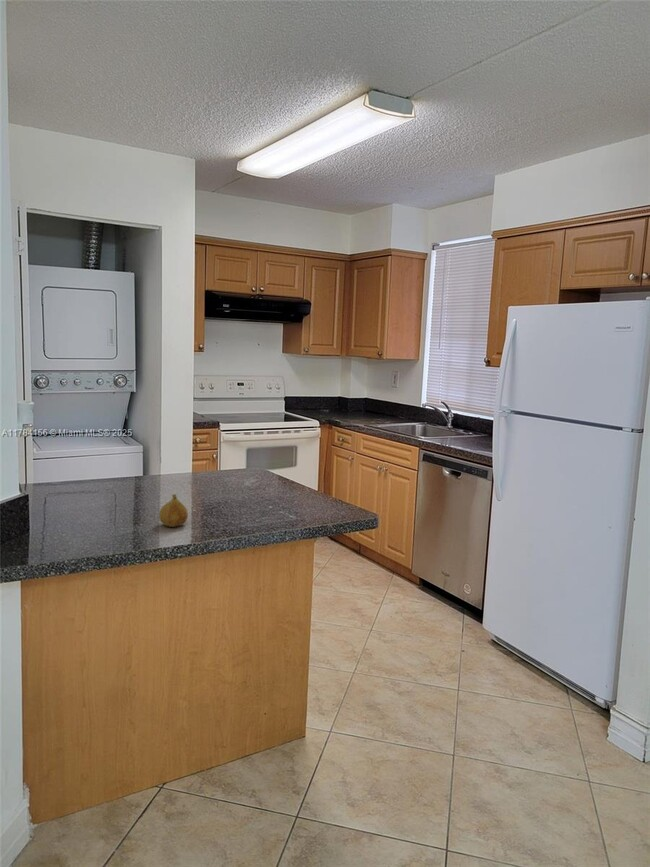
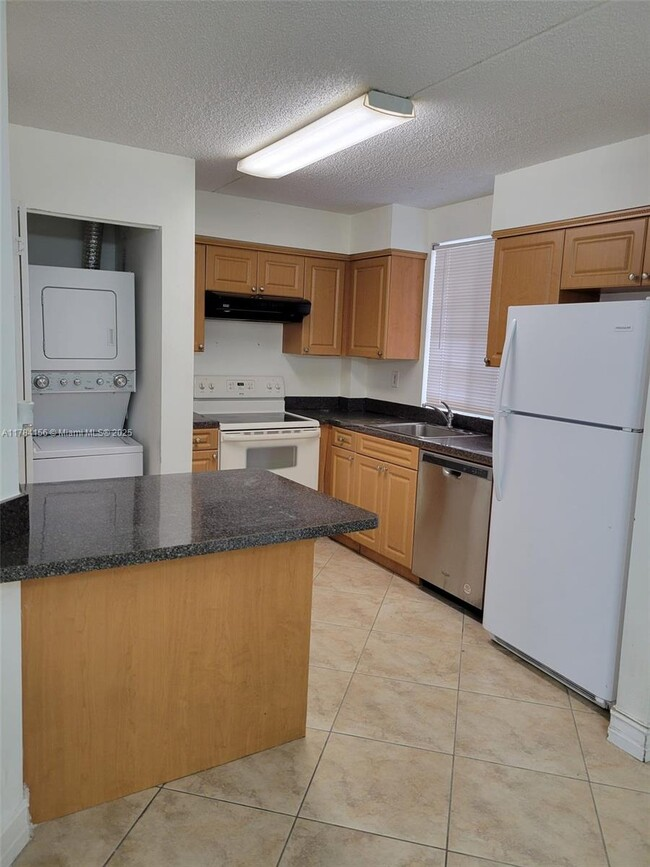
- fruit (173, 509)
